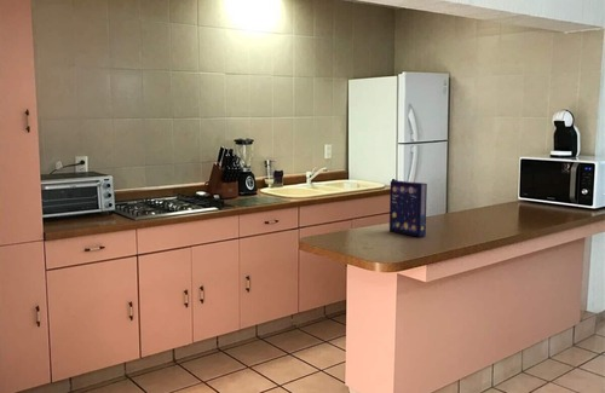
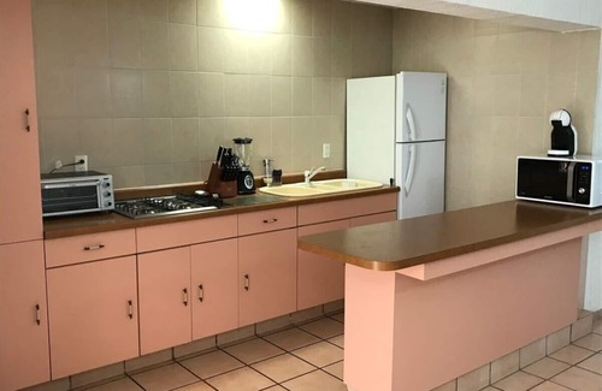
- cereal box (407, 207)
